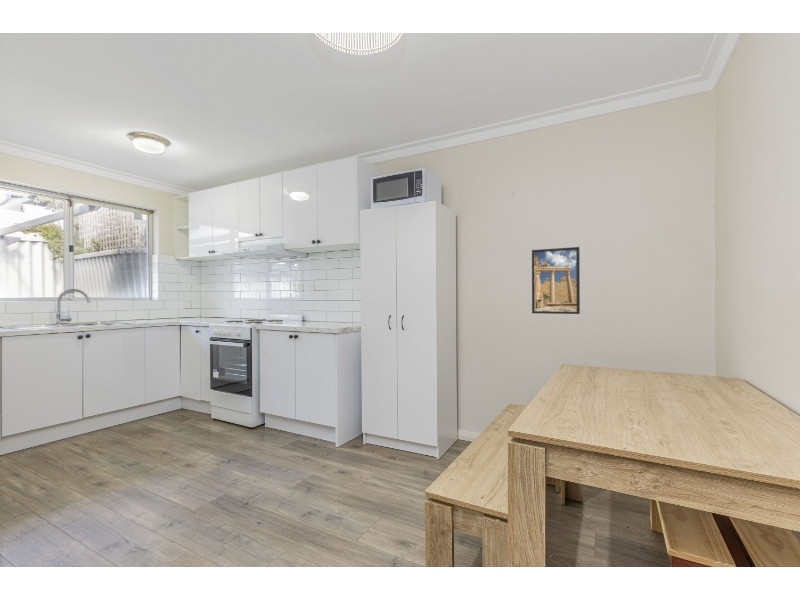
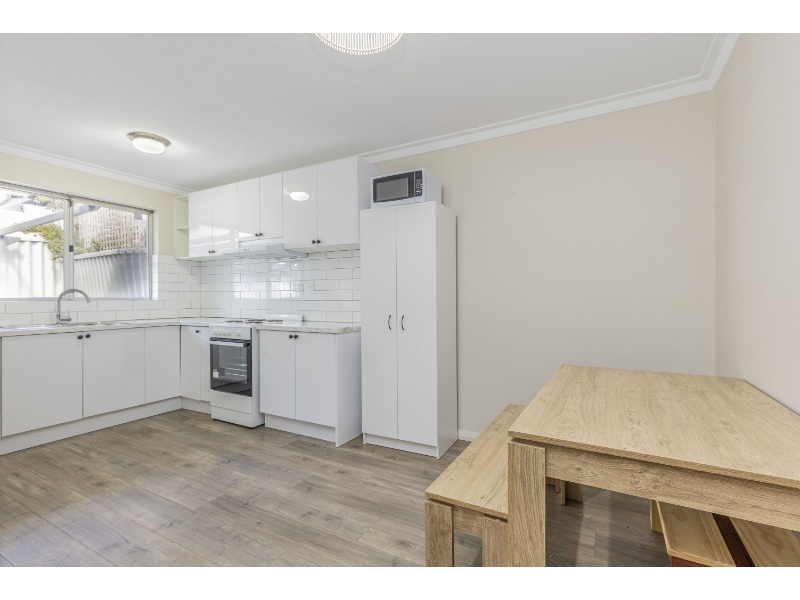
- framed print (555, 281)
